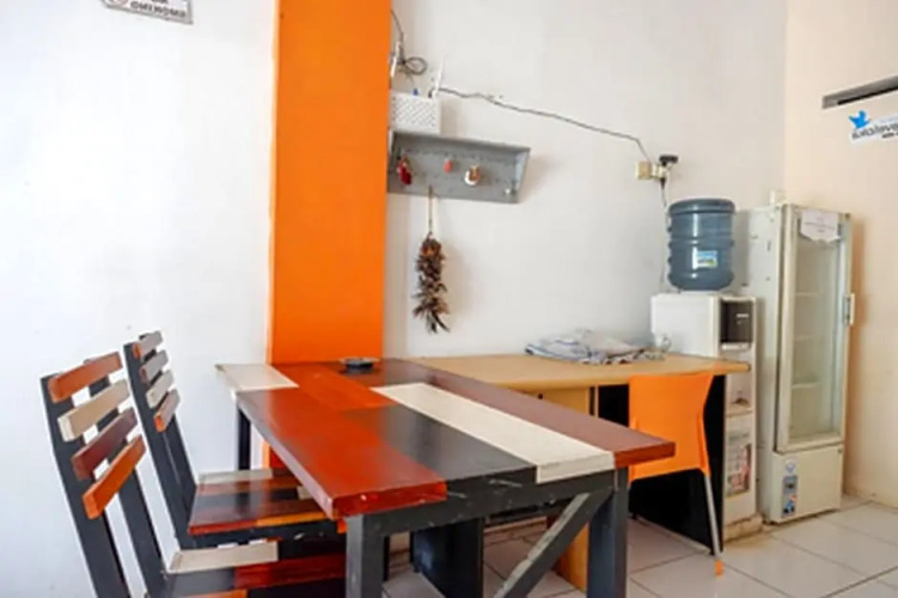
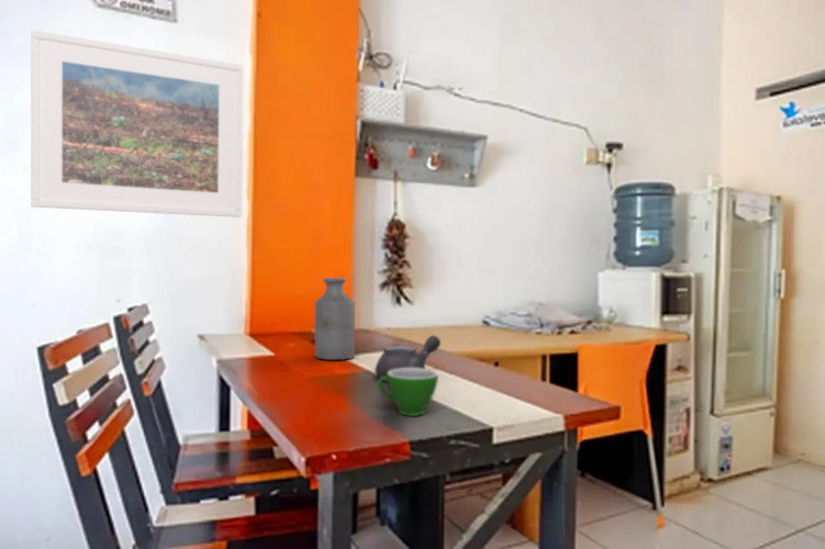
+ teacup (406, 392)
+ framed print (144, 131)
+ teapot (412, 357)
+ bottle (335, 317)
